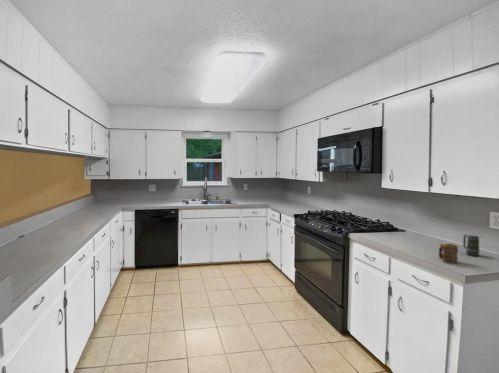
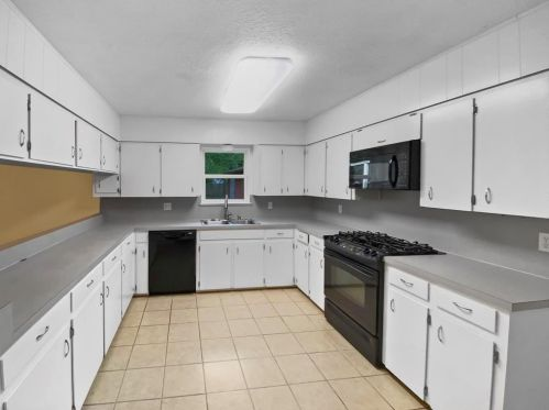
- mug (470, 244)
- mug (447, 252)
